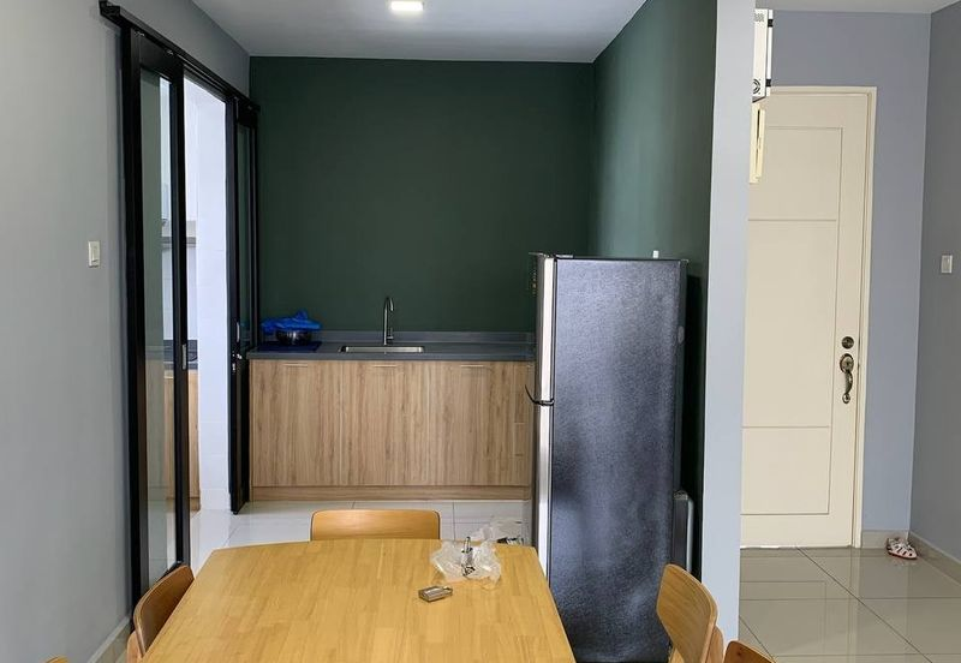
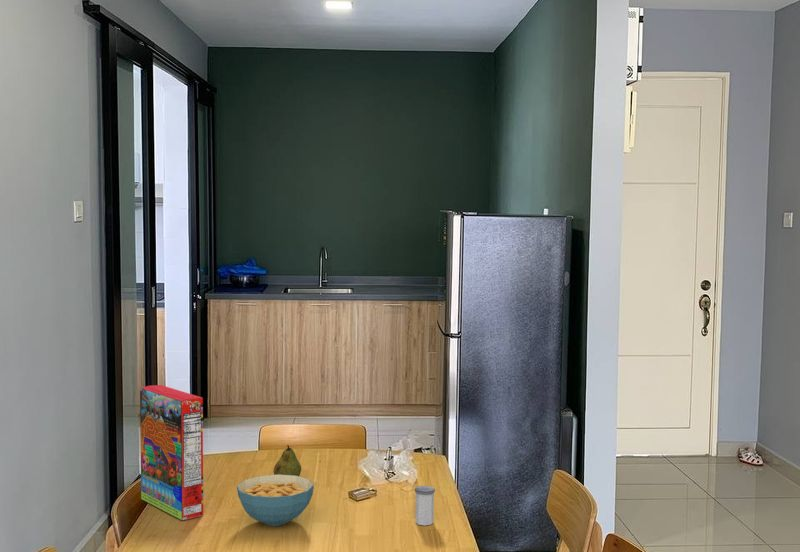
+ fruit (287, 463)
+ salt shaker (424, 505)
+ cereal box (170, 449)
+ cereal bowl (275, 503)
